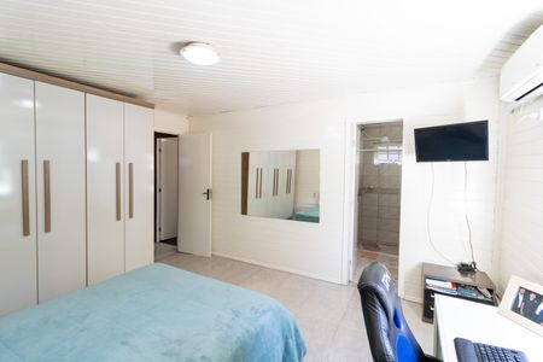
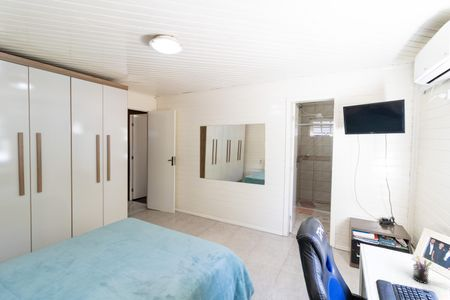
+ pen holder (422, 269)
